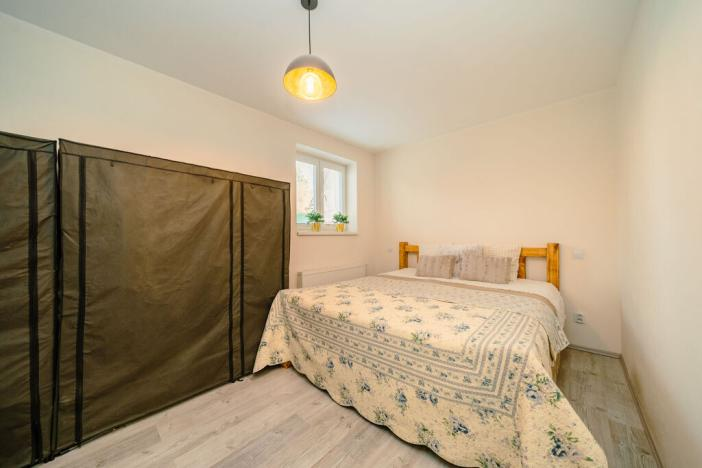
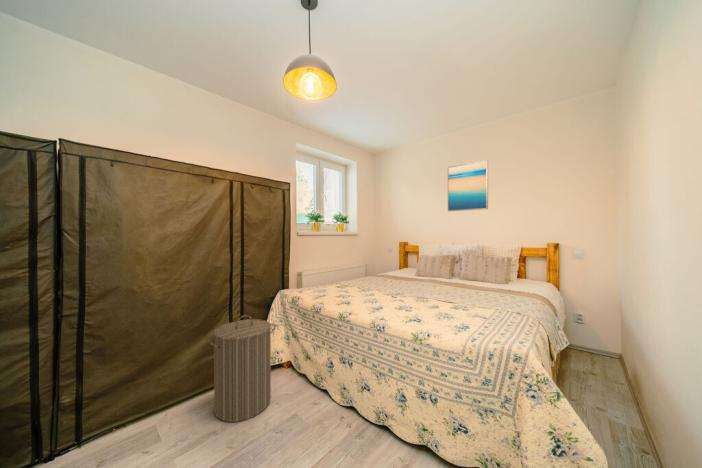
+ laundry hamper (243, 359)
+ wall art (466, 187)
